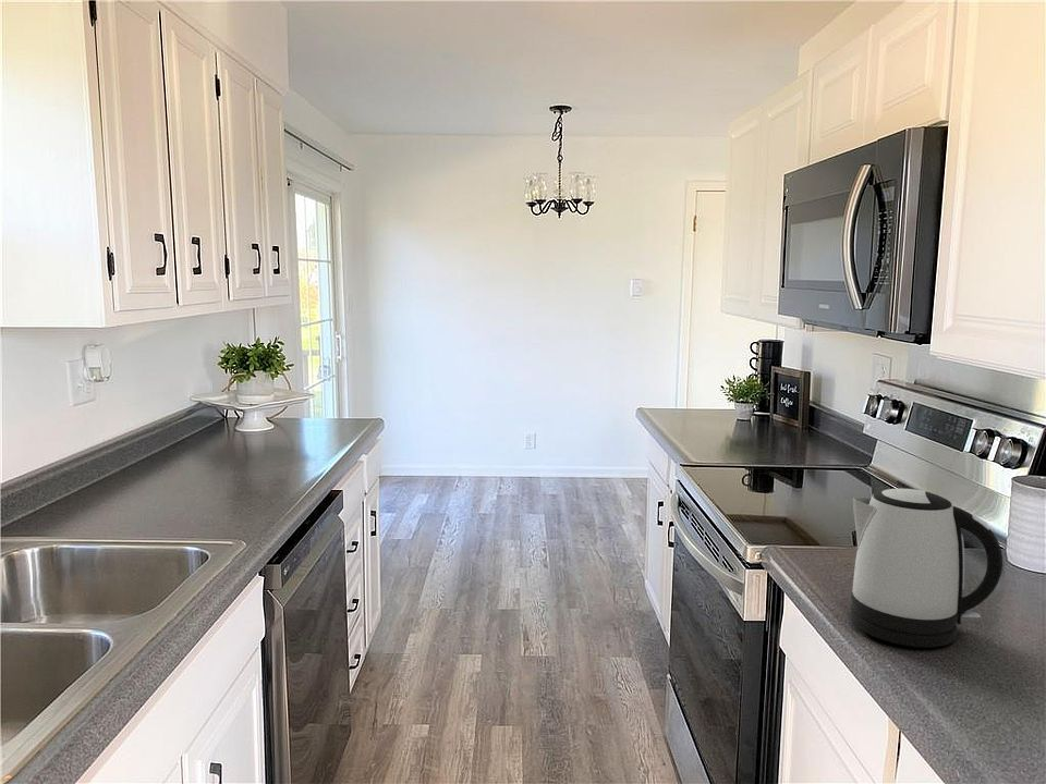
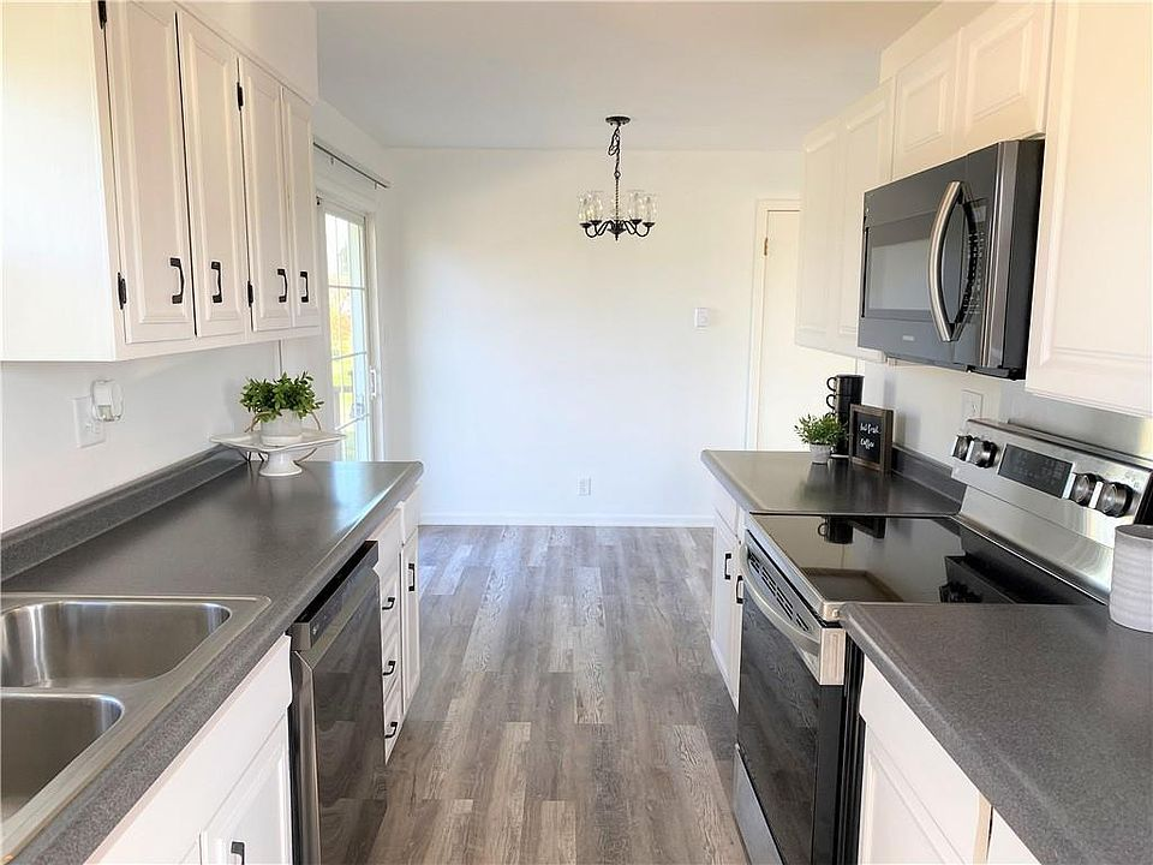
- kettle (922, 562)
